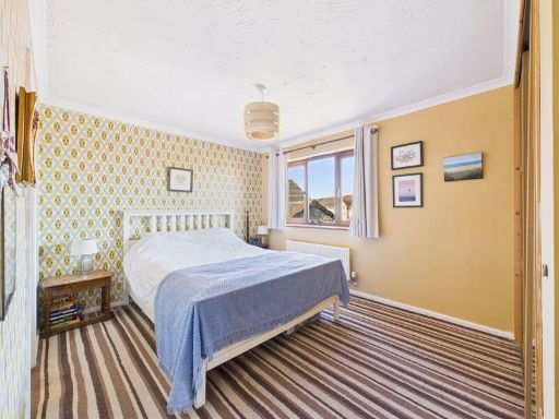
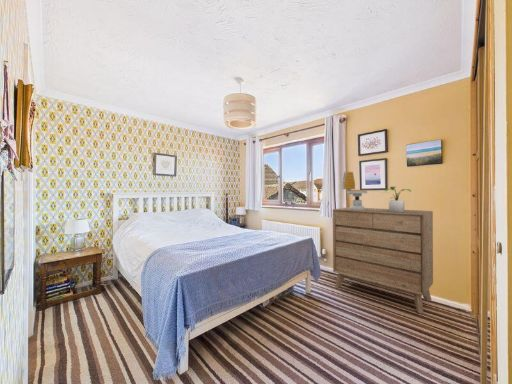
+ chair (354, 190)
+ dresser (379, 251)
+ potted plant (397, 198)
